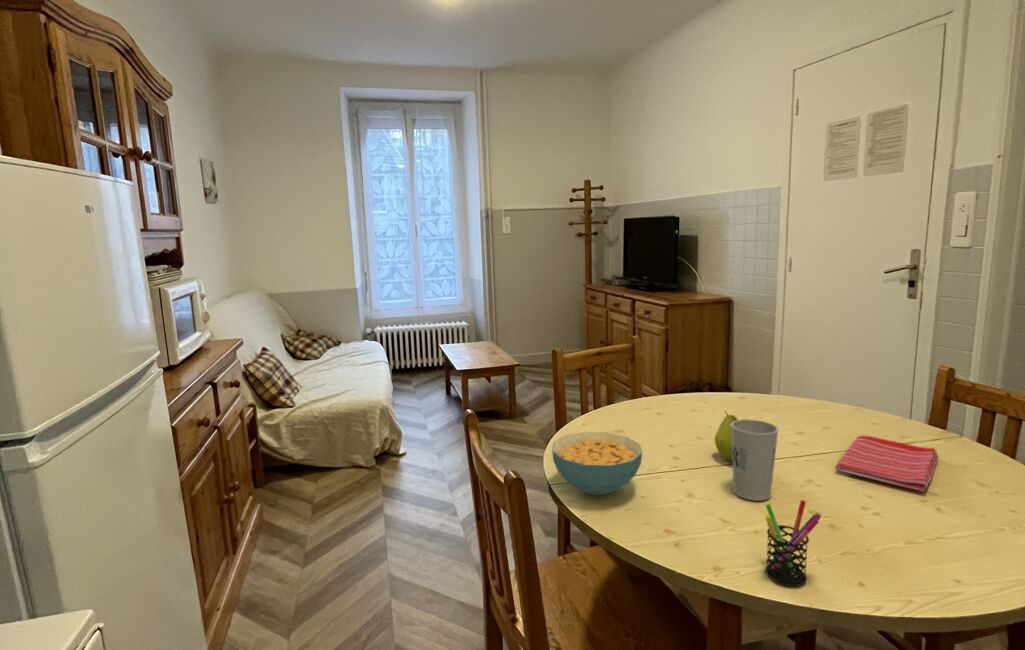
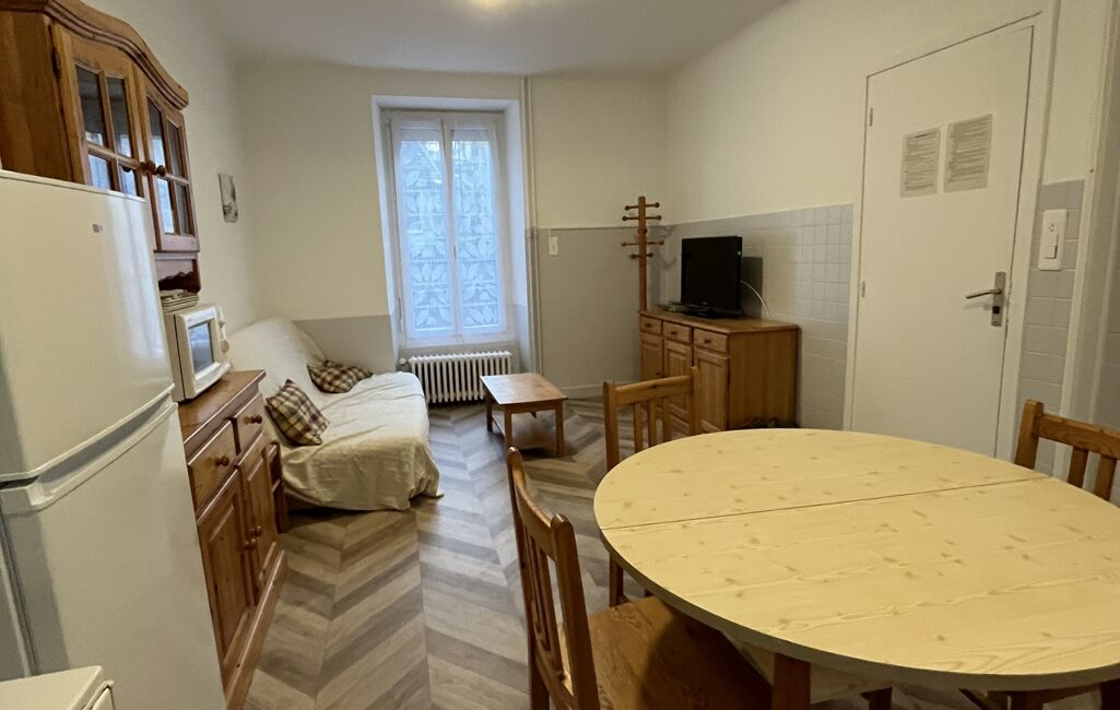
- fruit (731, 436)
- dish towel (887, 459)
- pen holder (785, 535)
- cereal bowl (596, 468)
- cup (753, 460)
